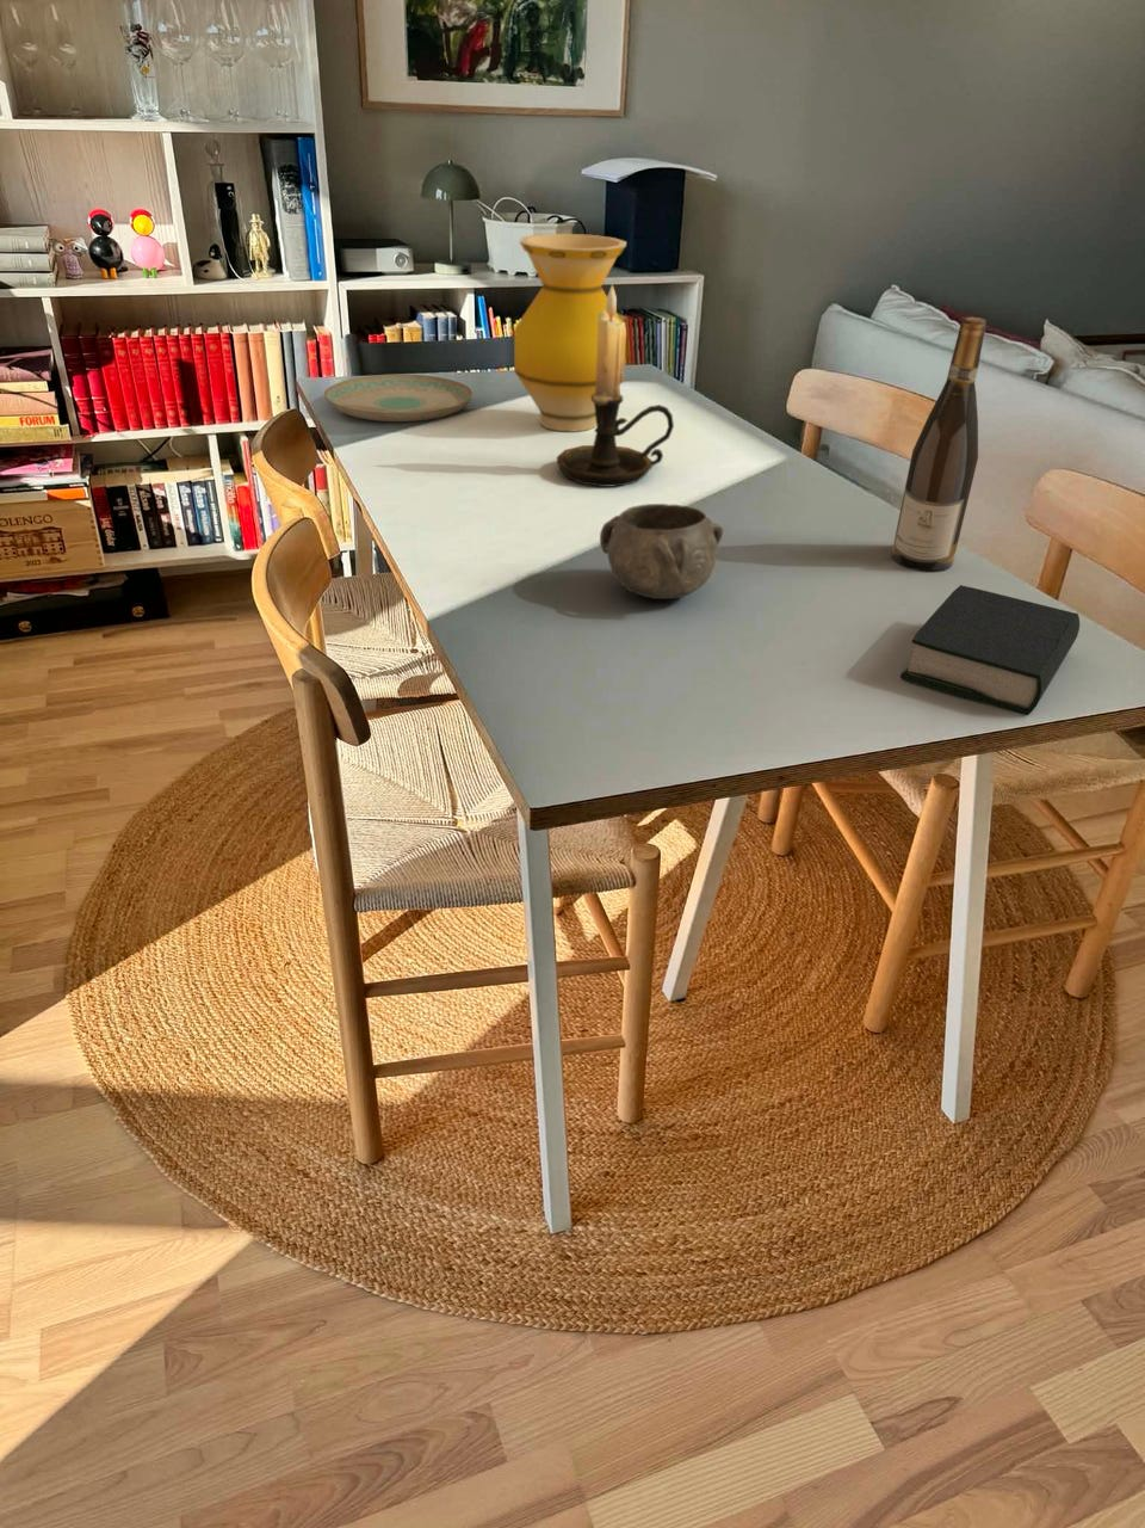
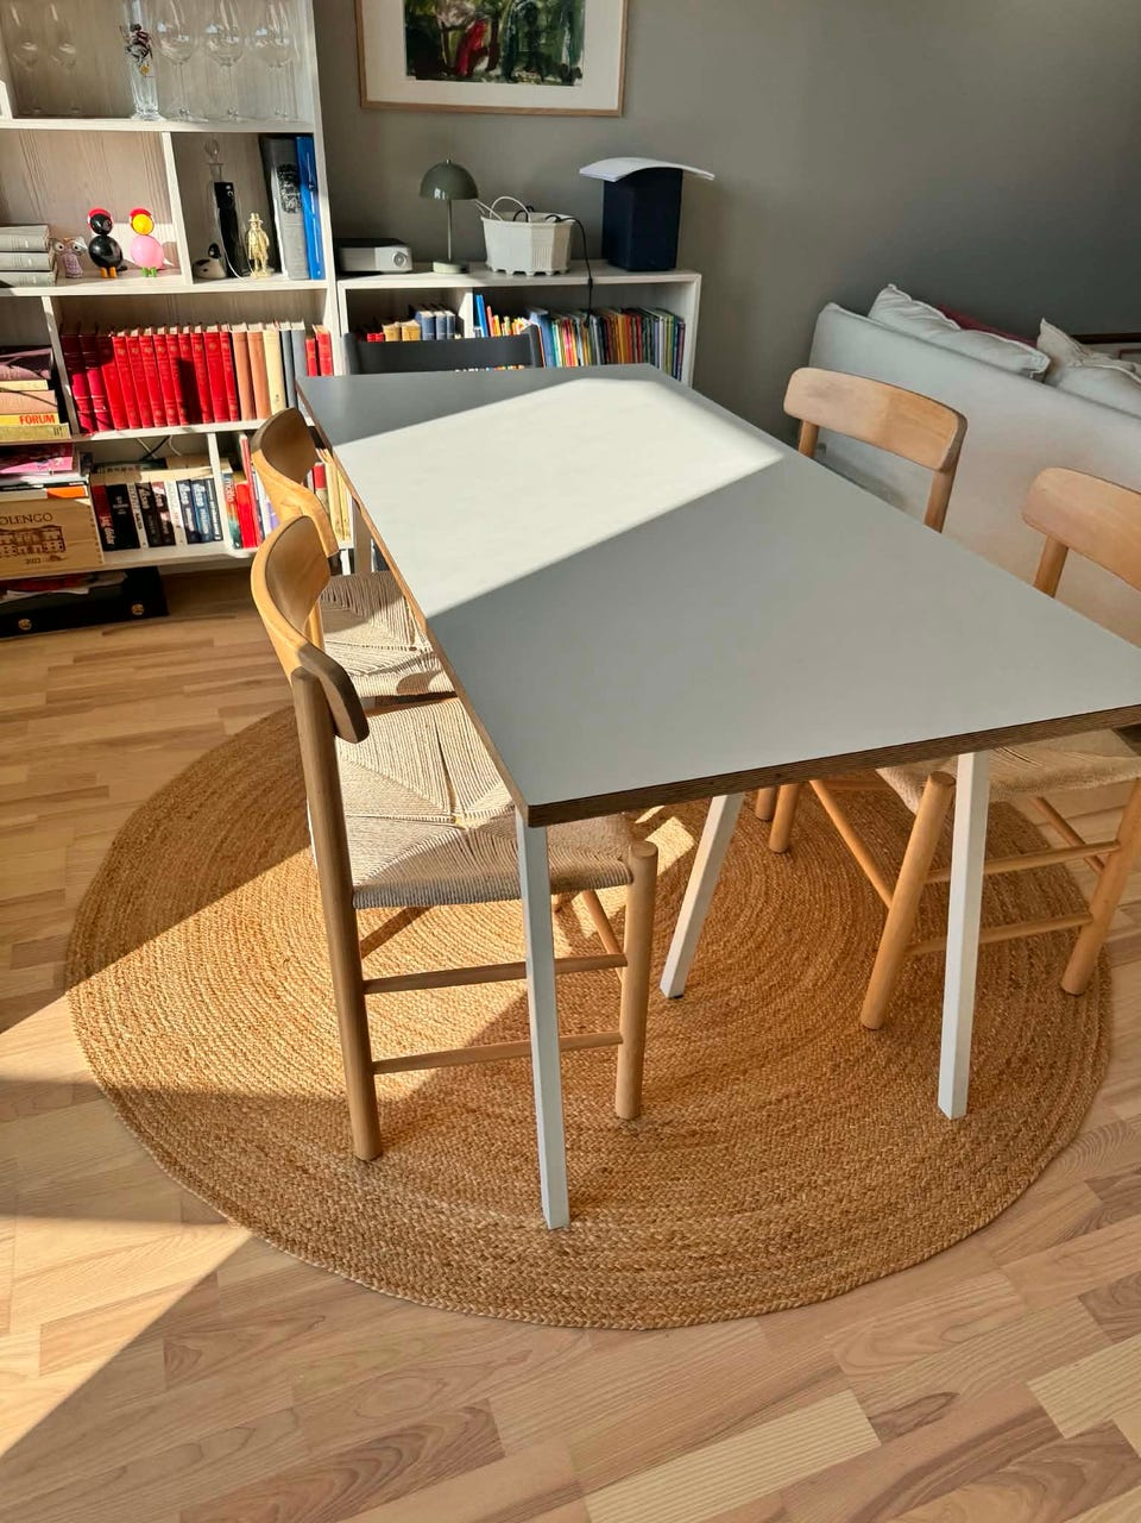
- decorative bowl (669, 555)
- plate (399, 397)
- wine bottle (945, 446)
- candle holder (622, 383)
- book (993, 646)
- vase (570, 336)
